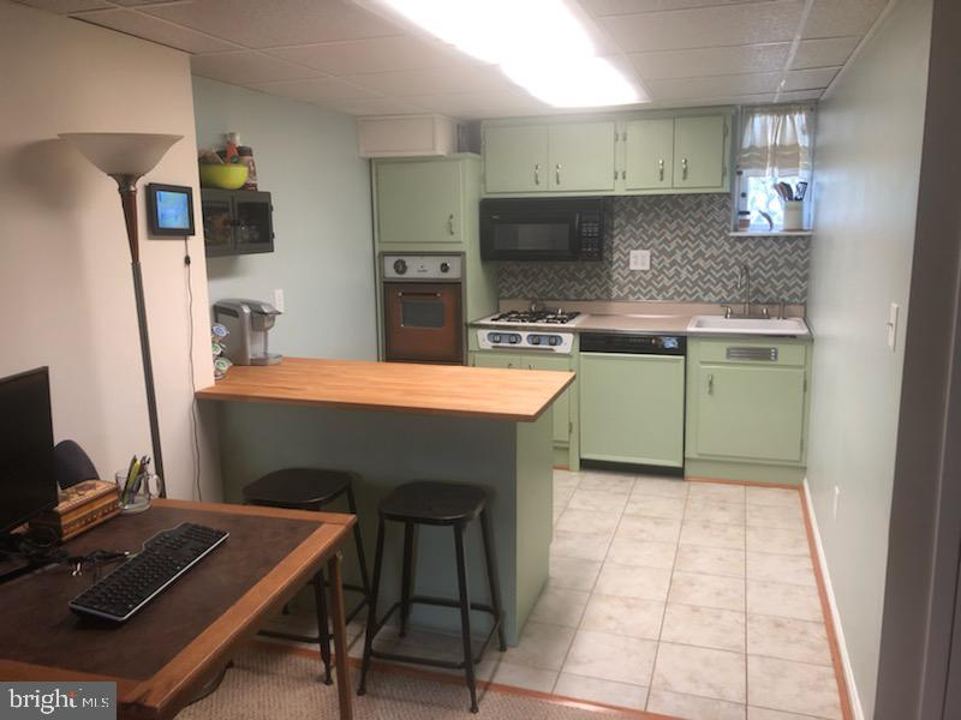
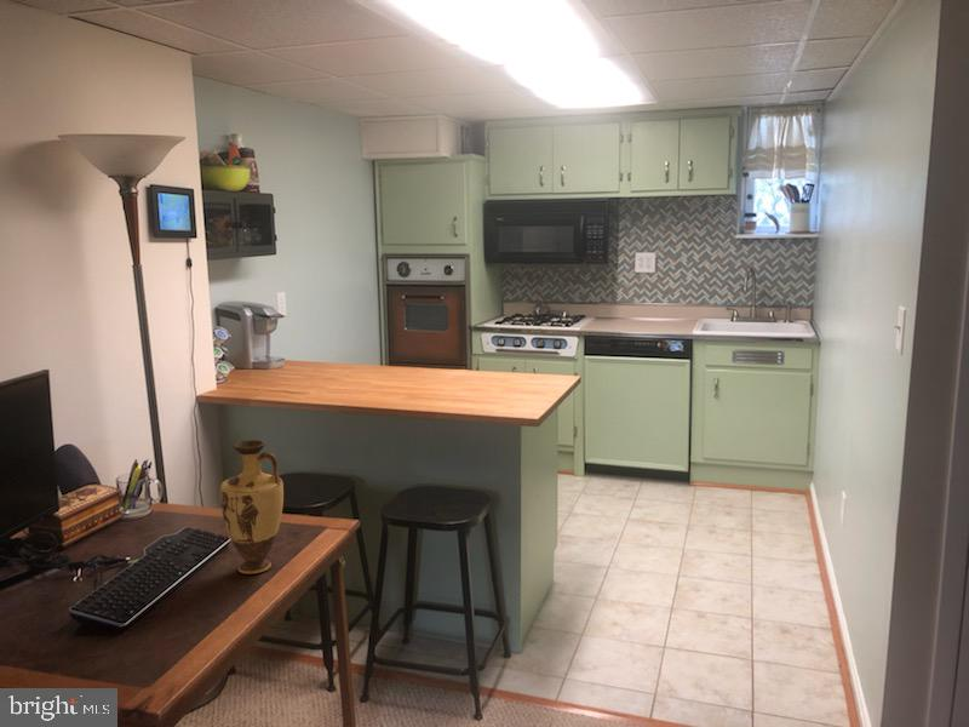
+ vase (253, 505)
